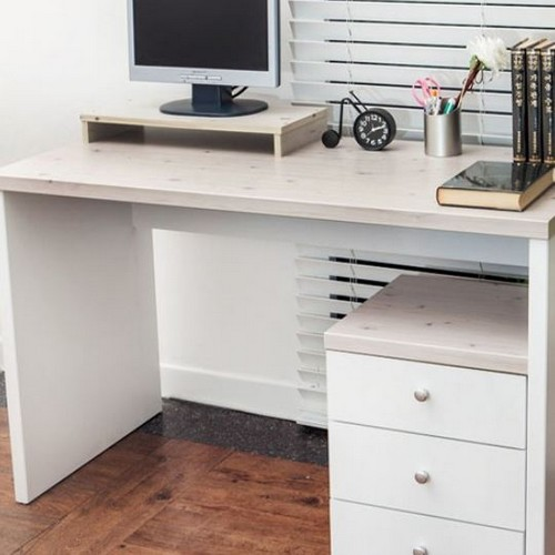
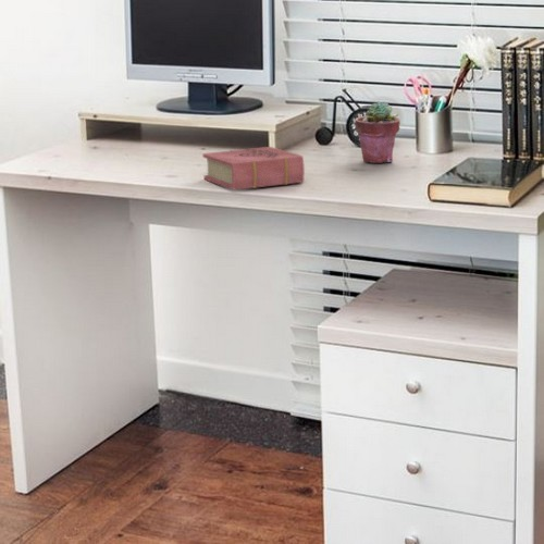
+ book (254, 168)
+ potted succulent (378, 131)
